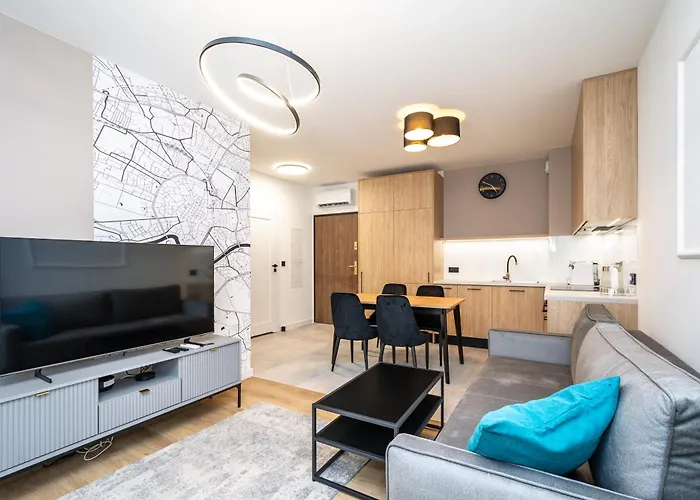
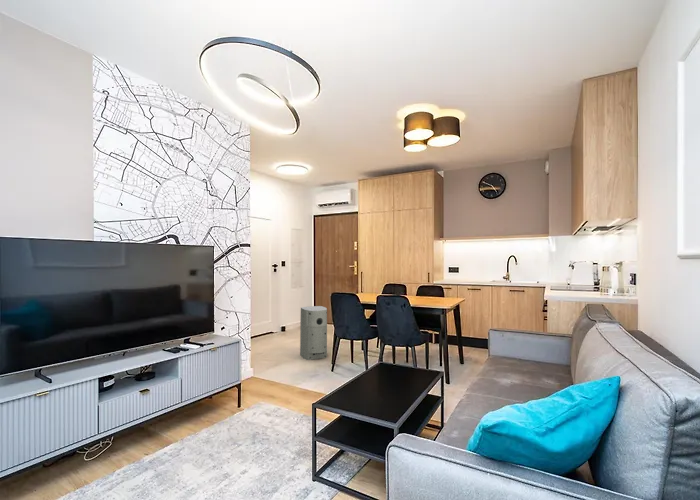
+ air purifier (314, 332)
